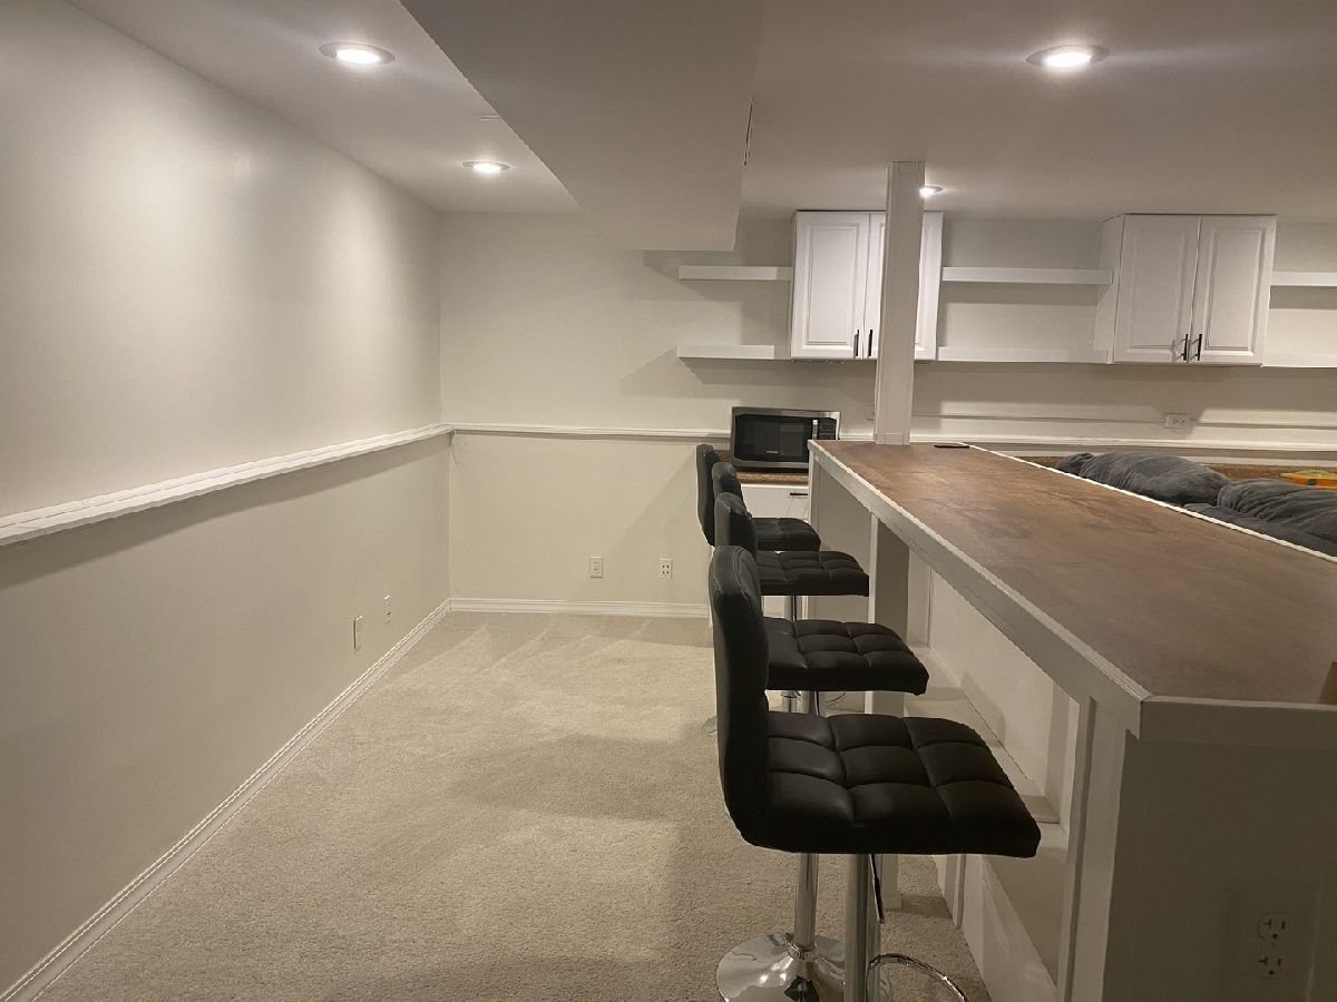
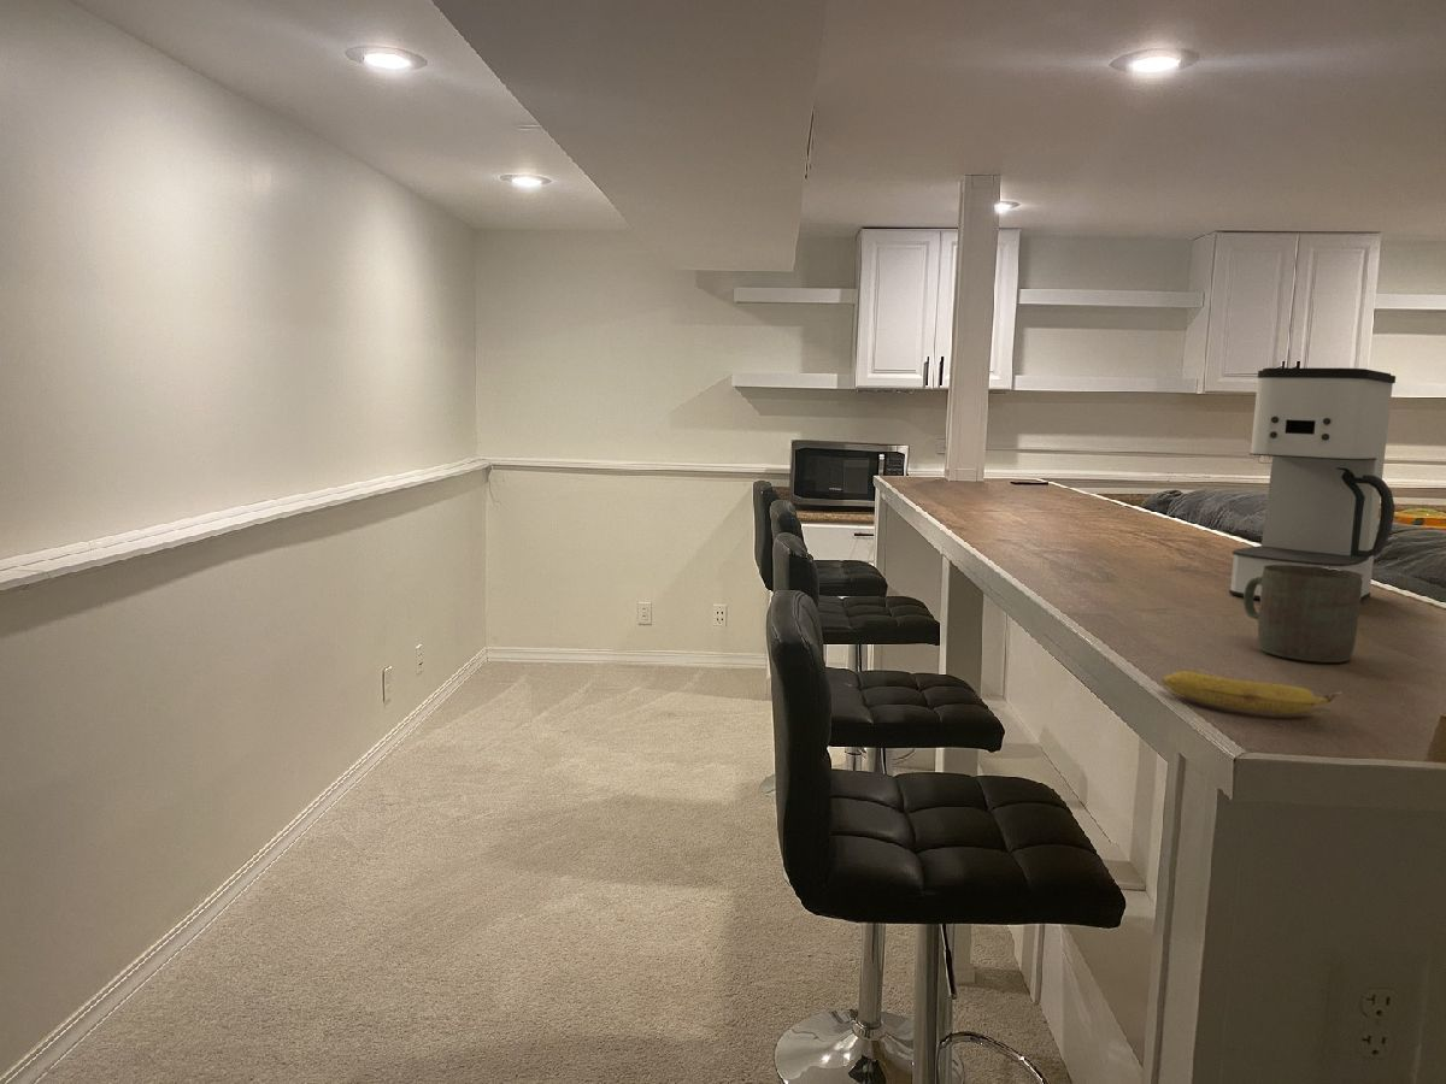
+ coffee maker (1321, 484)
+ mug (1297, 609)
+ banana (1247, 688)
